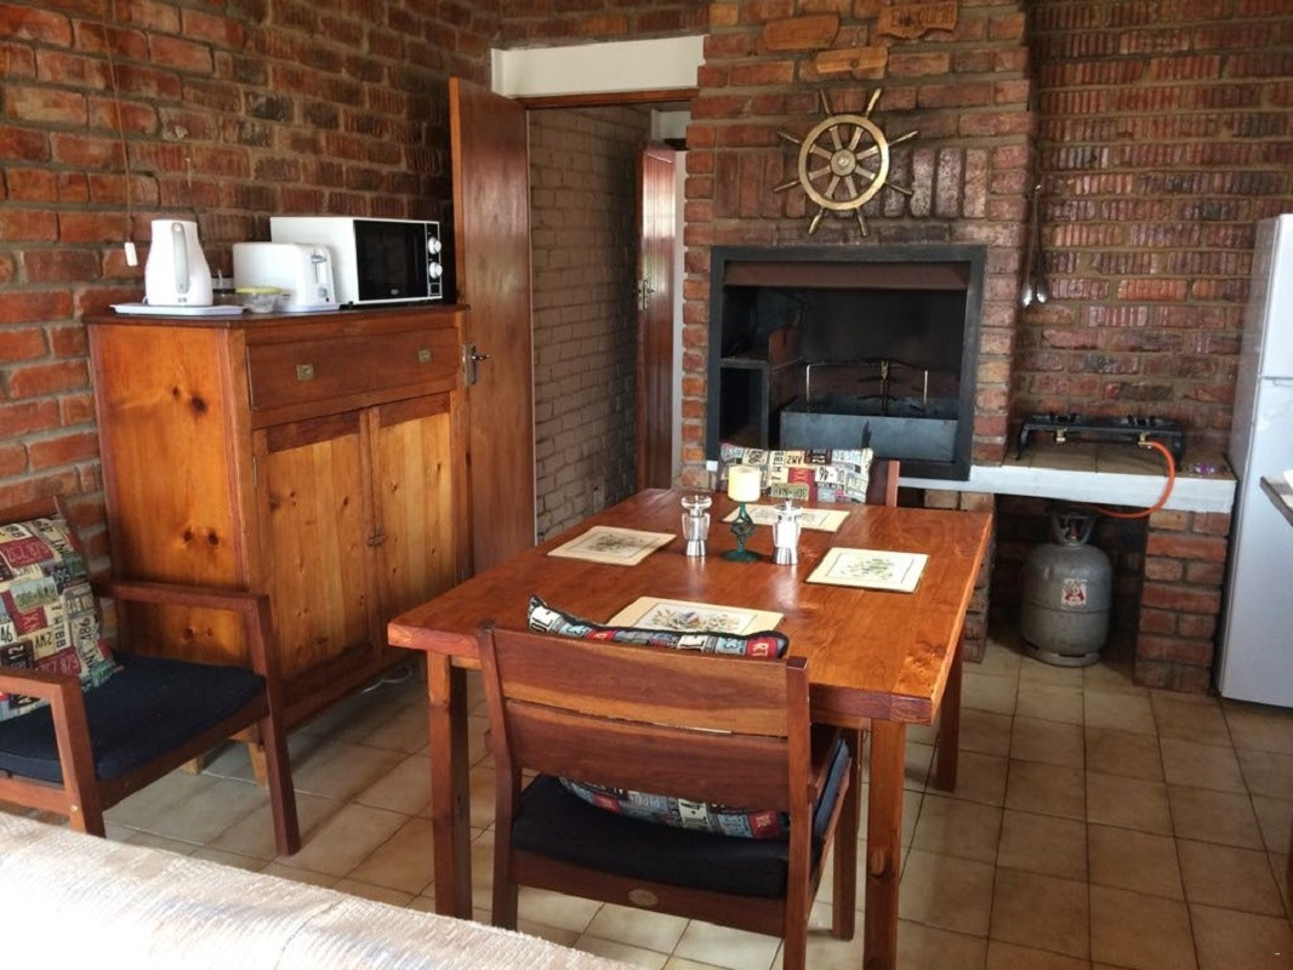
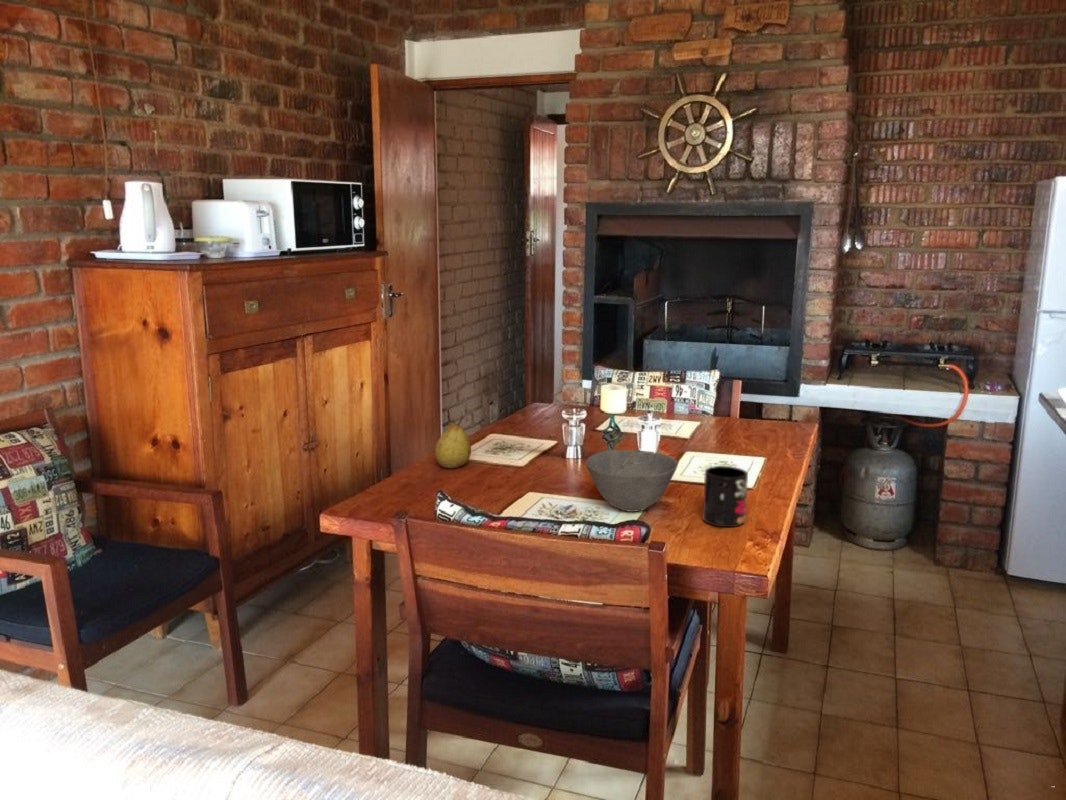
+ bowl (631, 484)
+ mug (723, 498)
+ fruit (453, 441)
